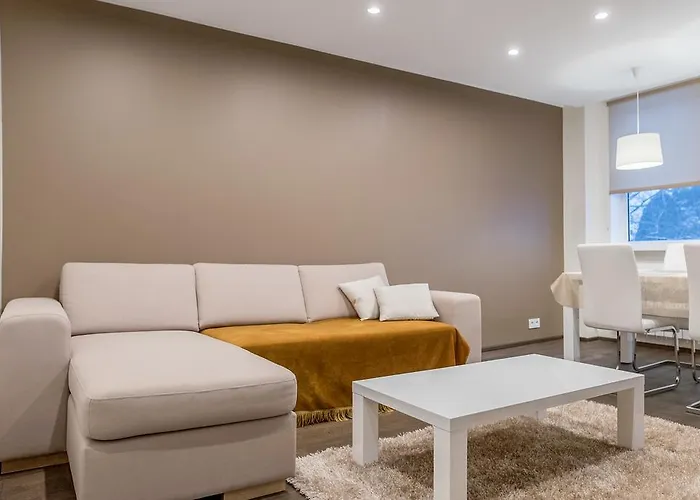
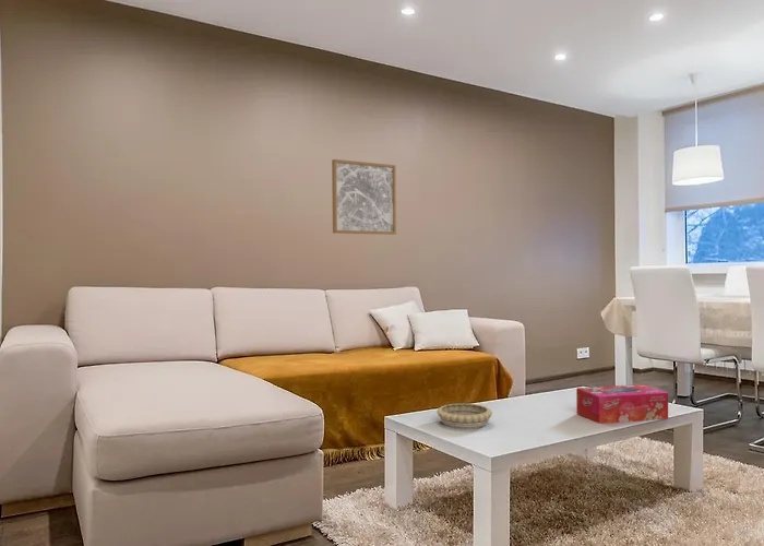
+ wall art (365, 198)
+ decorative bowl (464, 415)
+ tissue box (621, 403)
